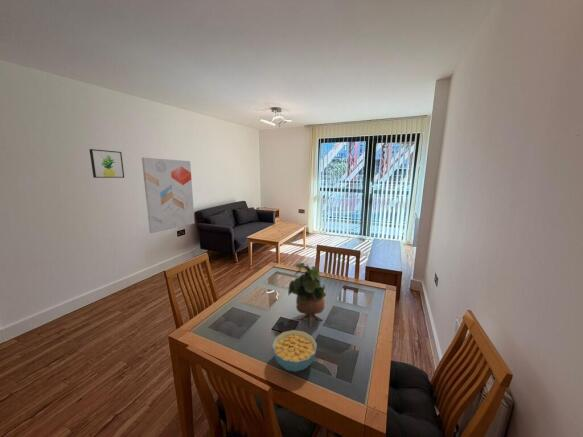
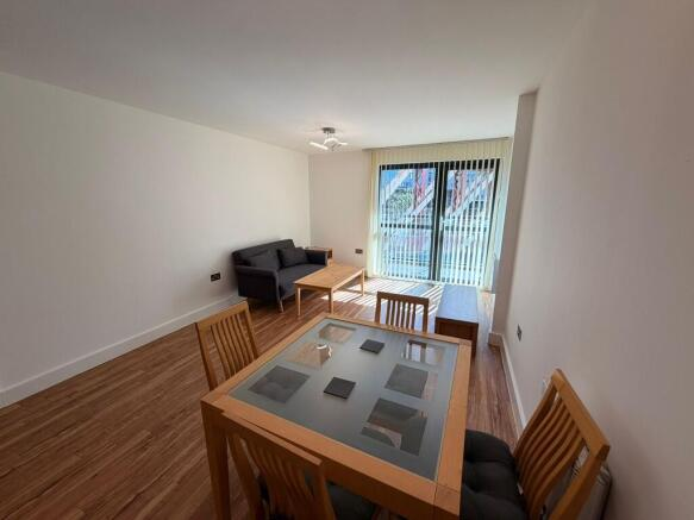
- potted plant (307, 291)
- cereal bowl (294, 354)
- wall art (107, 164)
- wall art (171, 194)
